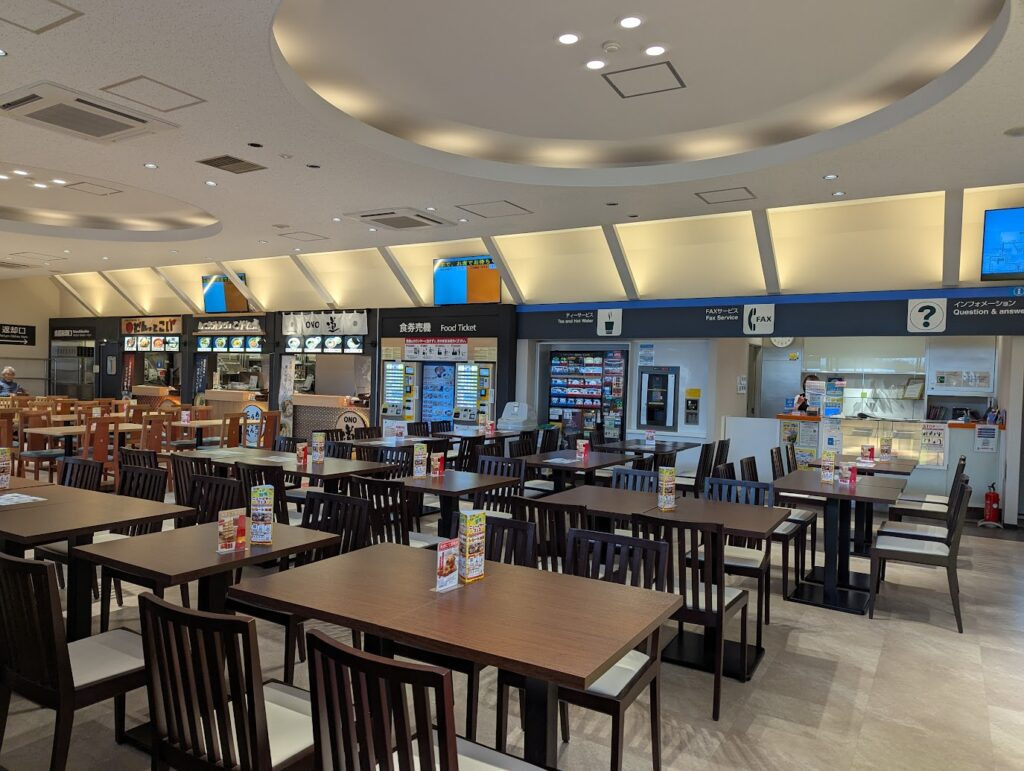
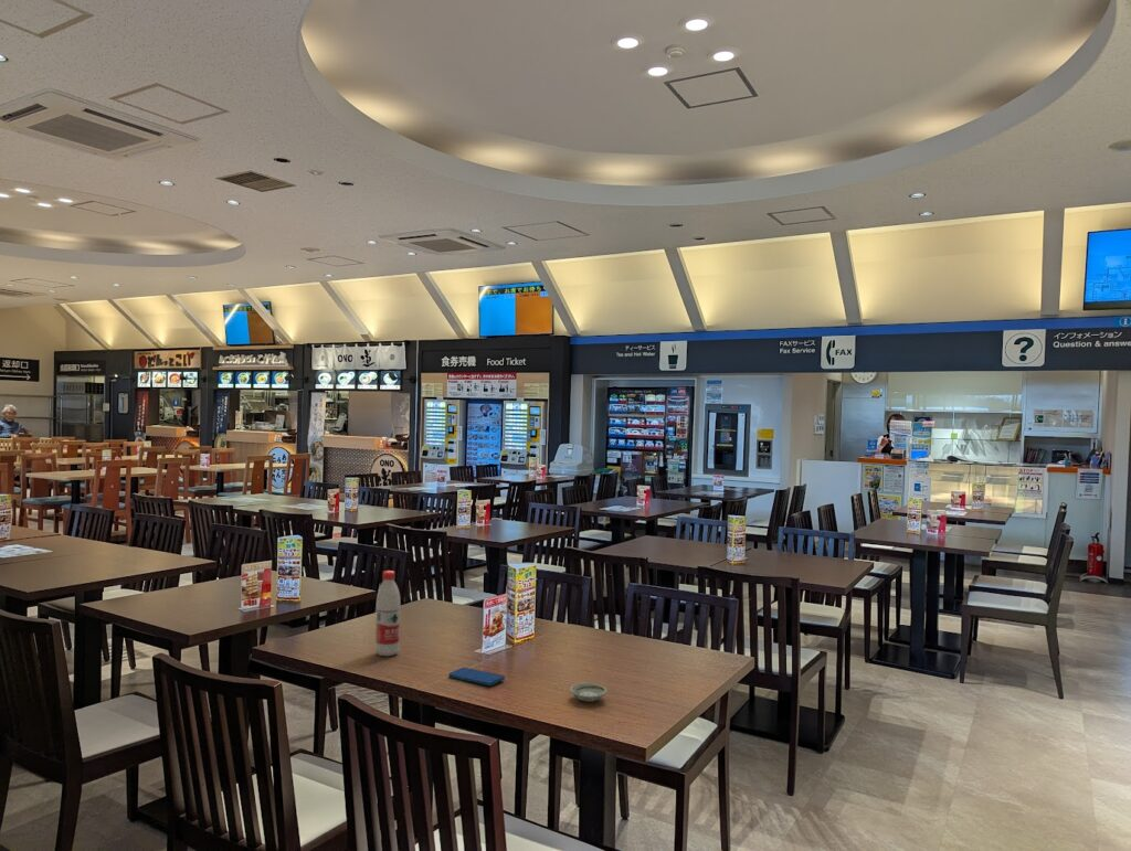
+ water bottle (388, 611)
+ saucer (588, 693)
+ smartphone (476, 676)
